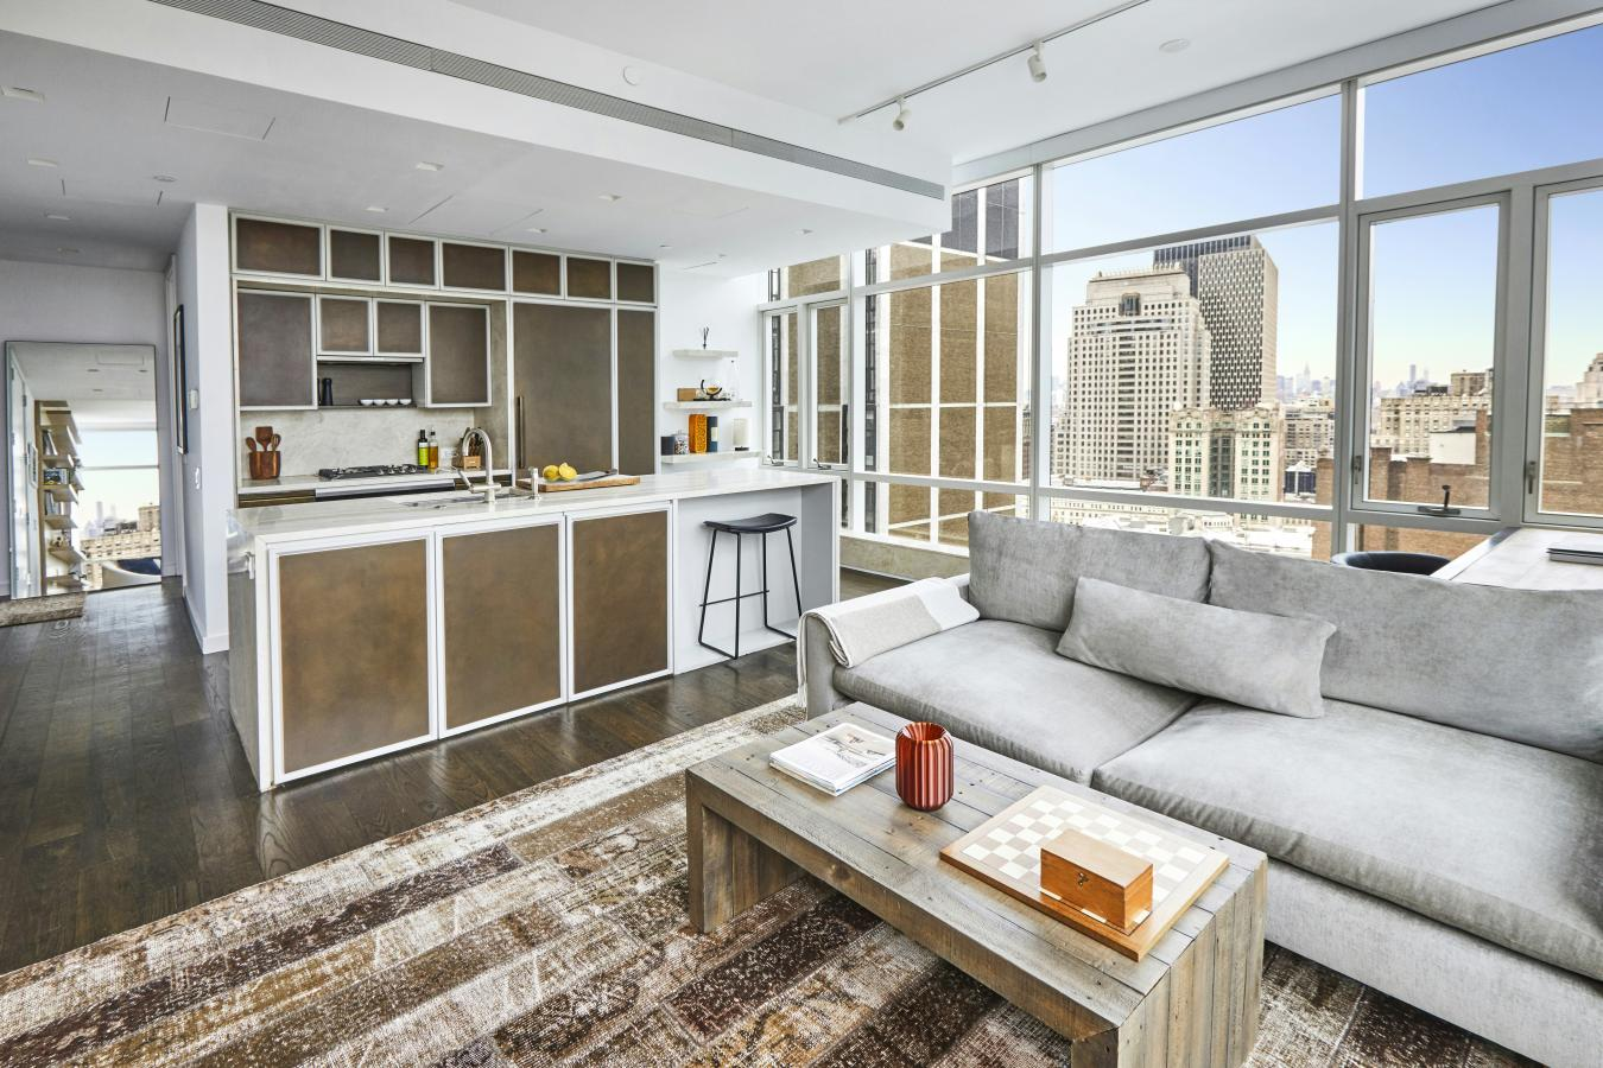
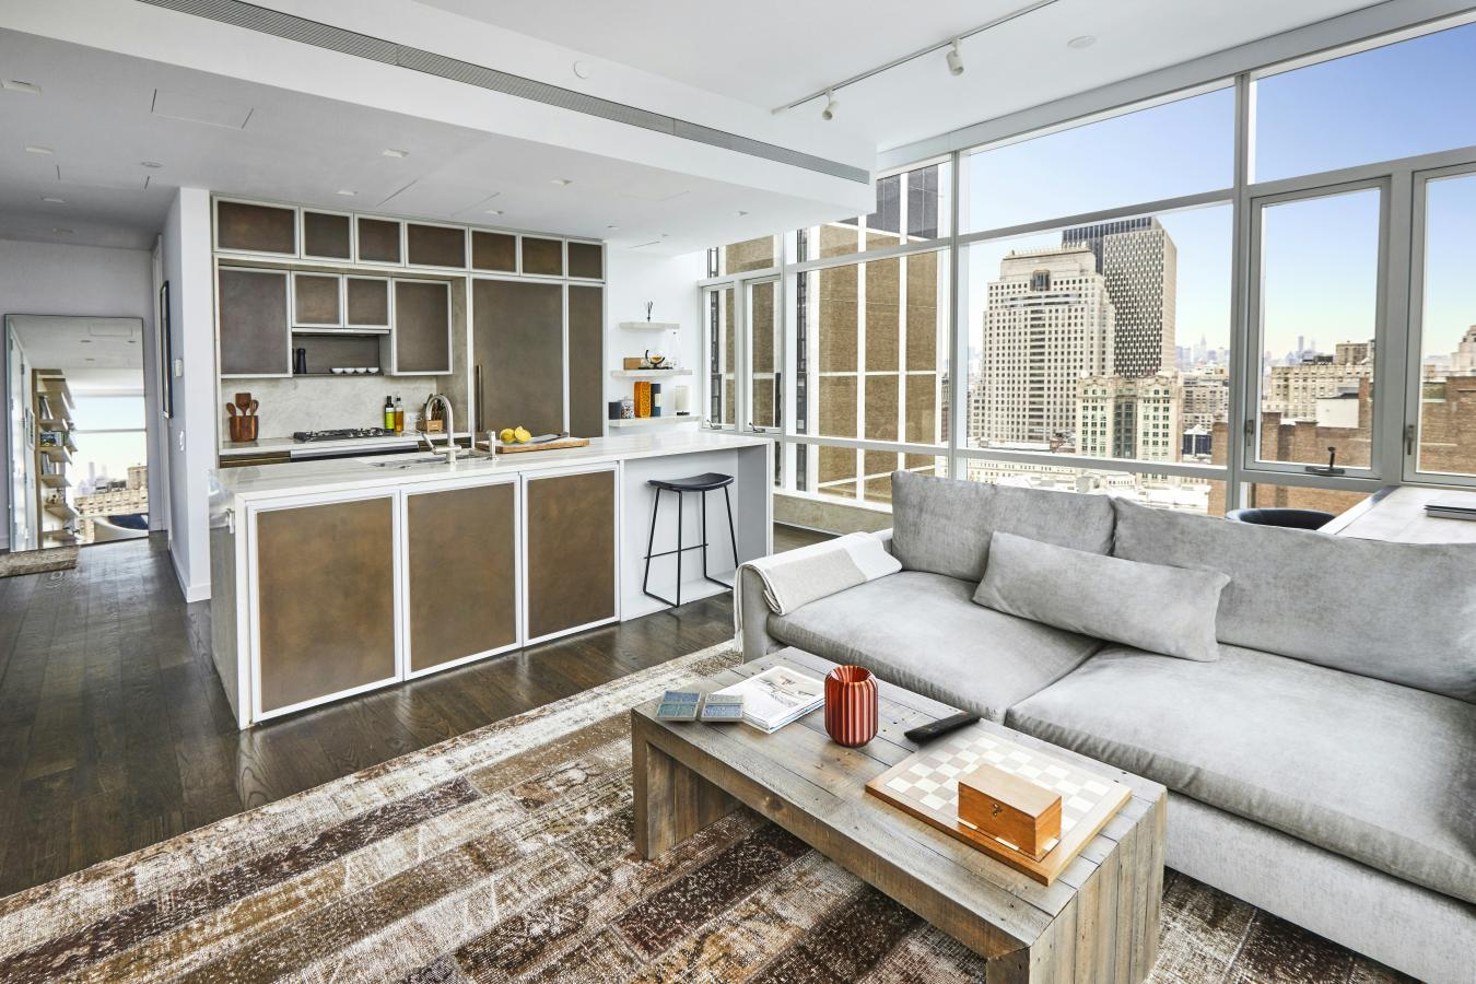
+ drink coaster (698, 704)
+ remote control (943, 726)
